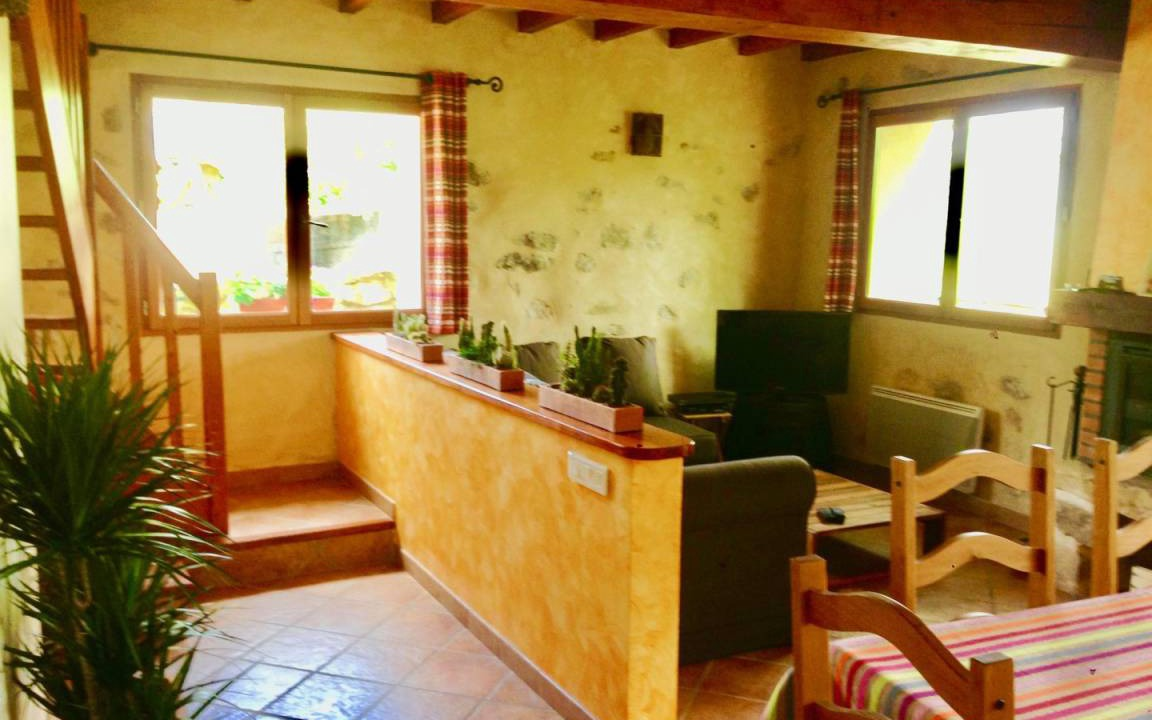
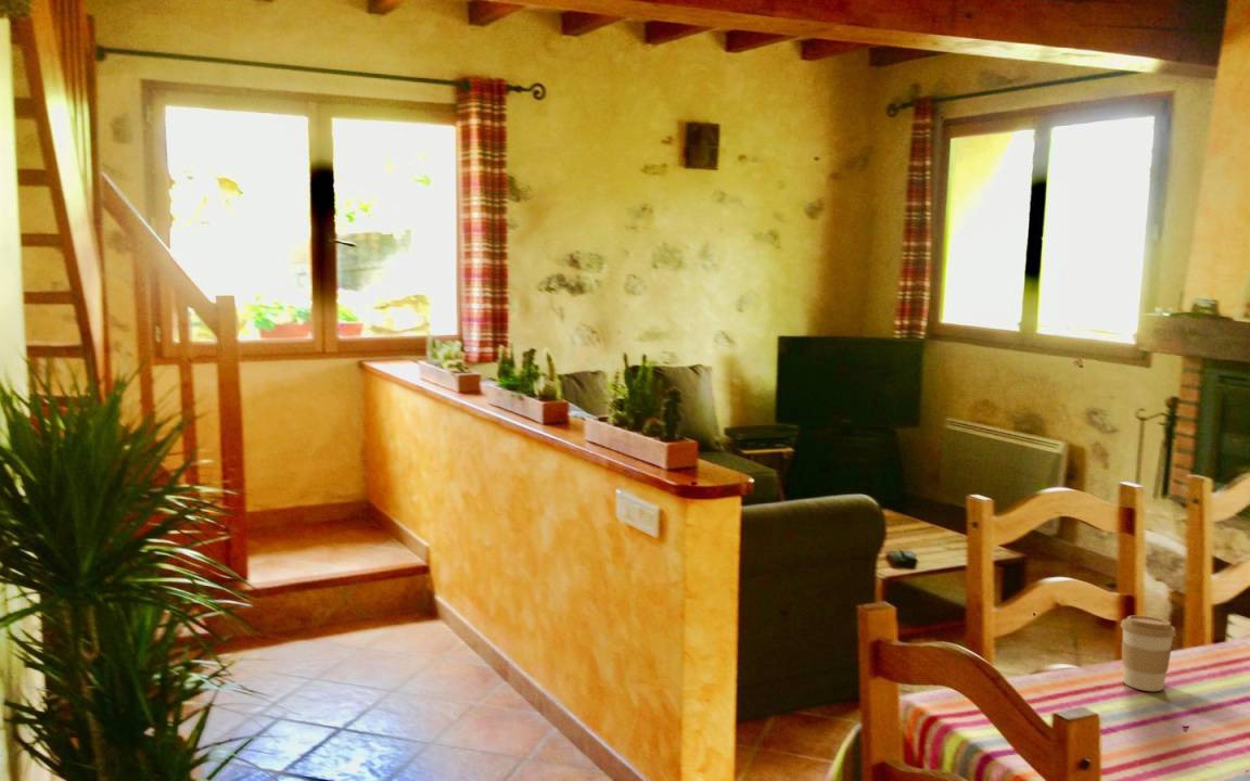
+ coffee cup (1146, 651)
